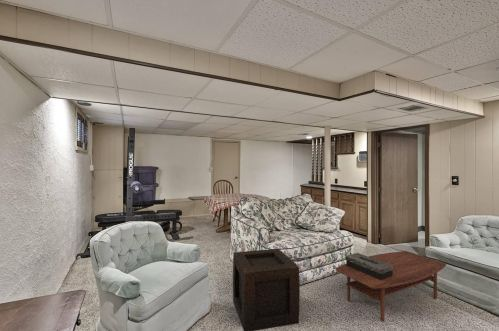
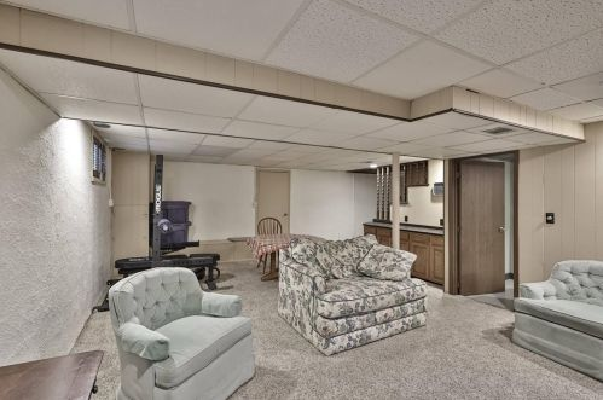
- wooden crate (263, 285)
- coffee table (392, 282)
- decorative box (368, 265)
